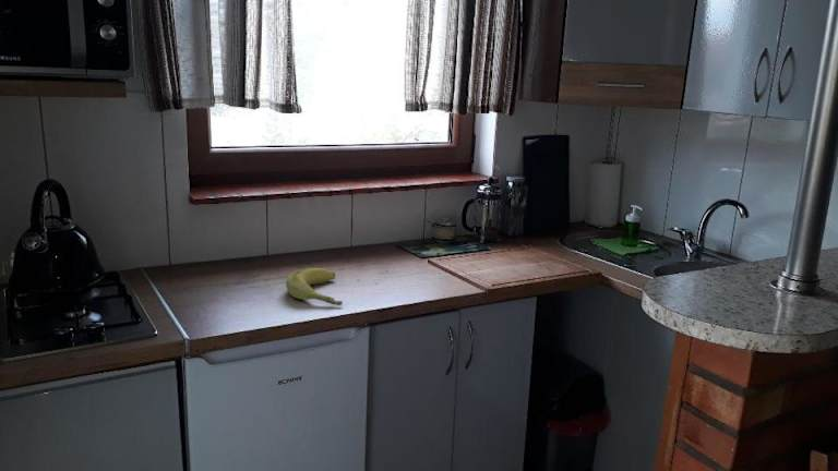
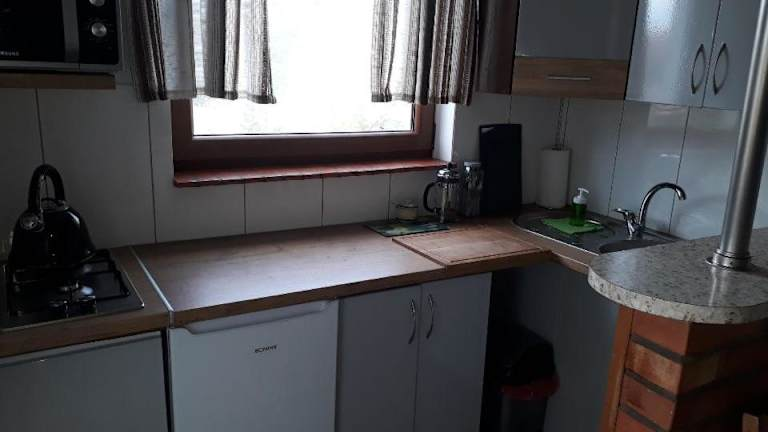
- banana (320, 282)
